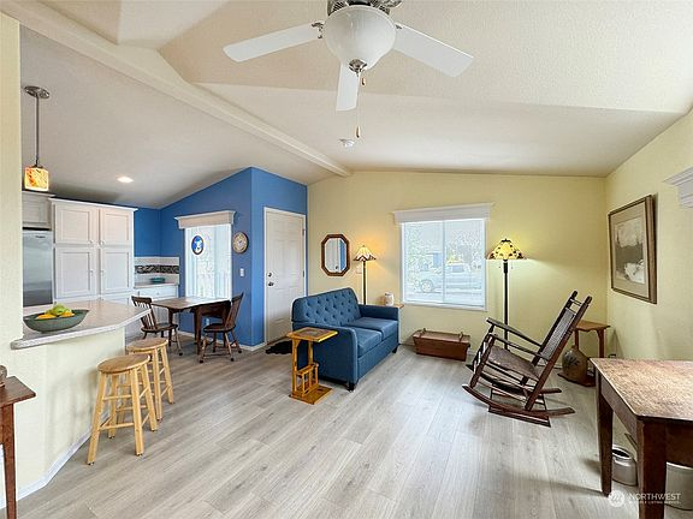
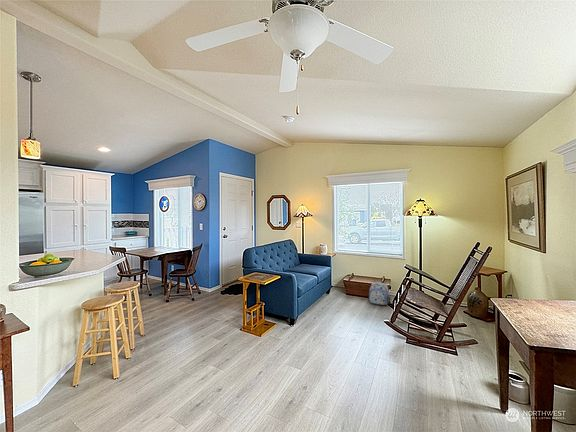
+ backpack (378, 293)
